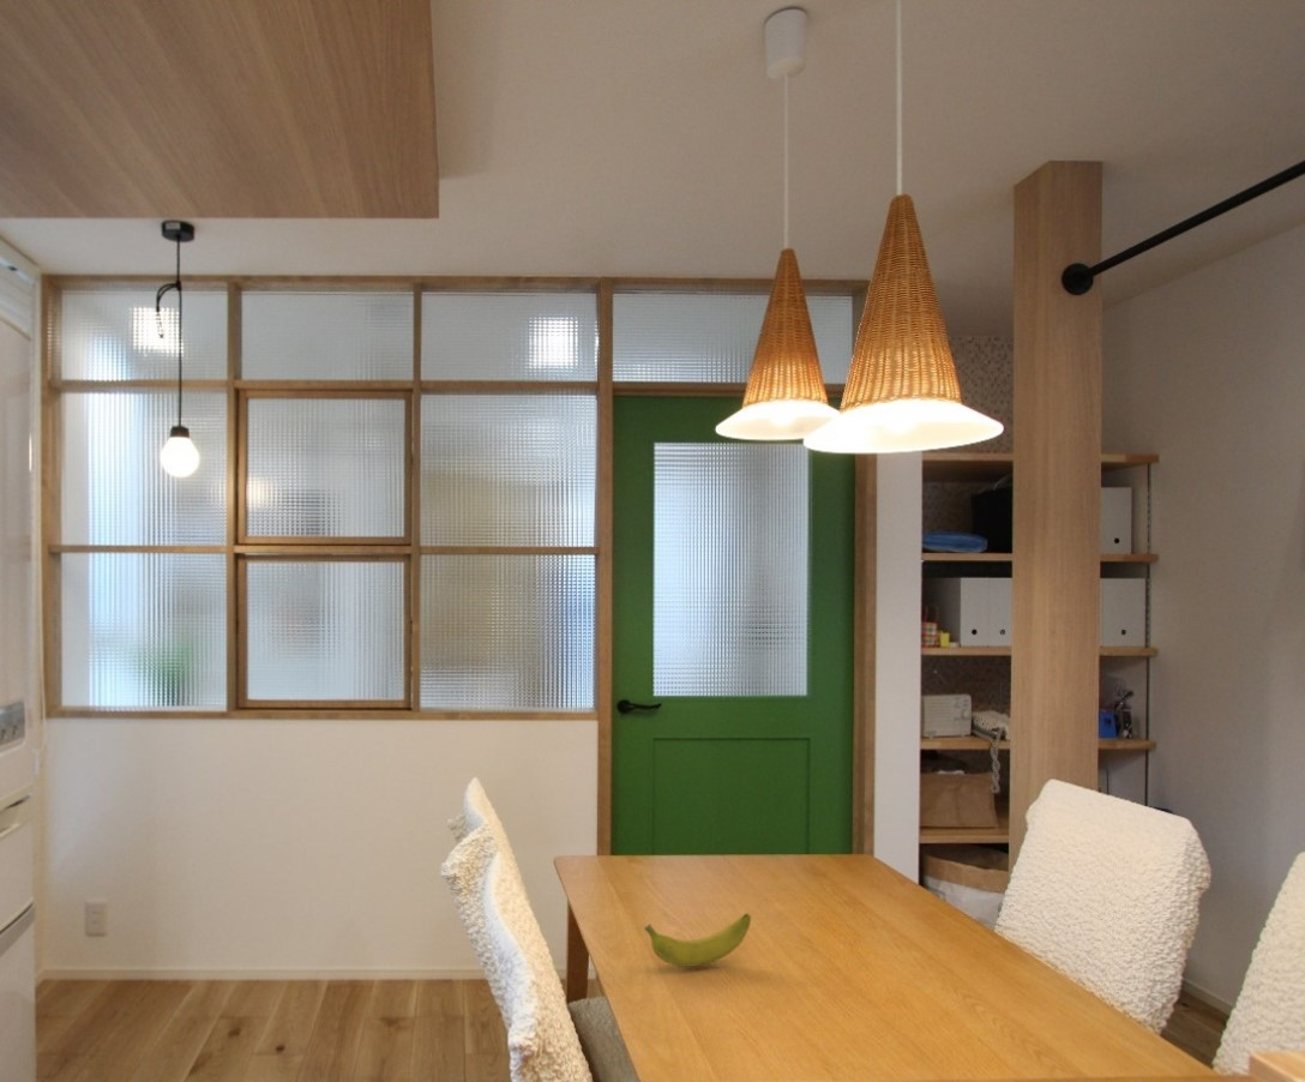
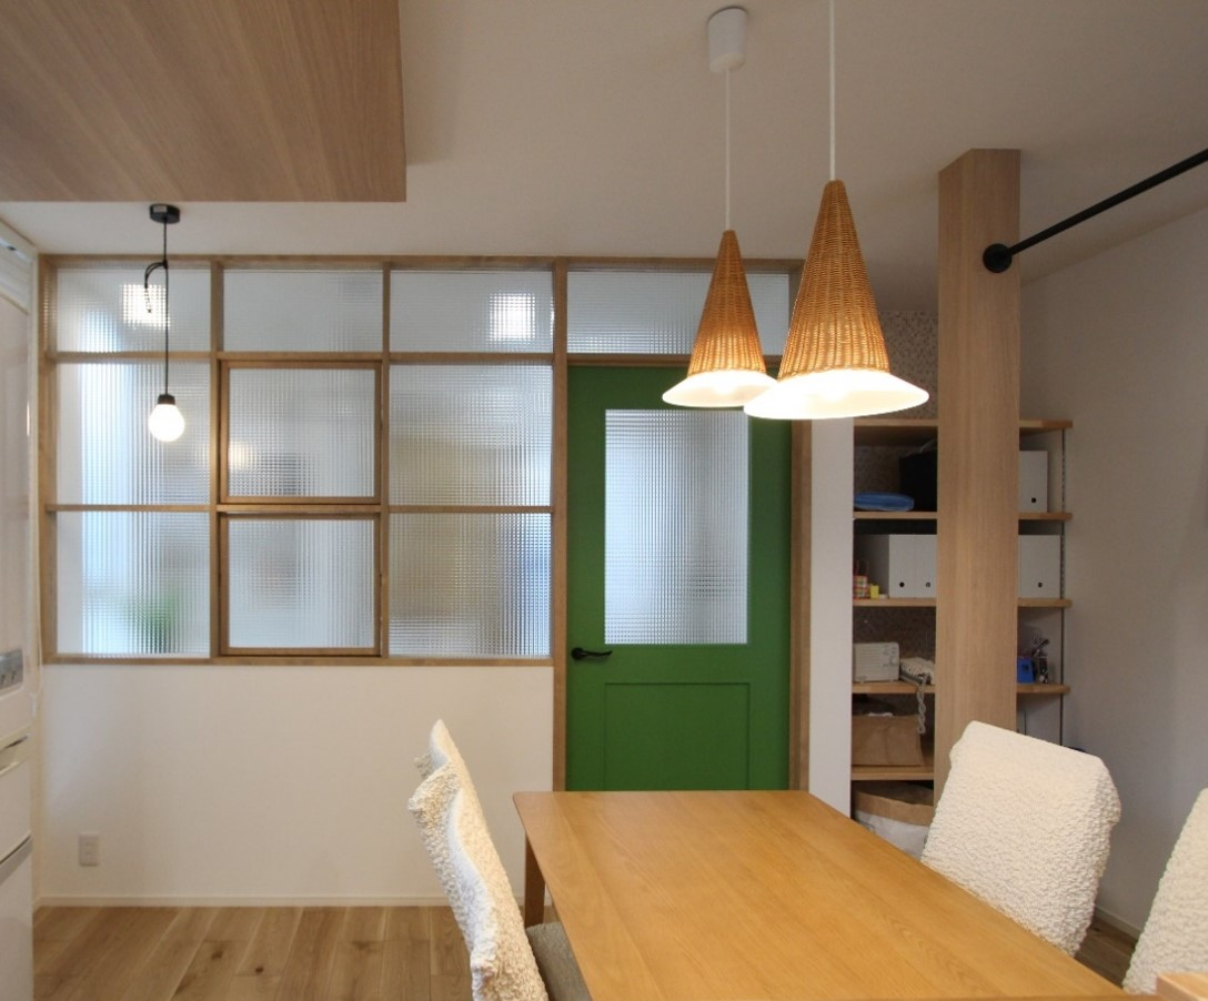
- banana (698, 940)
